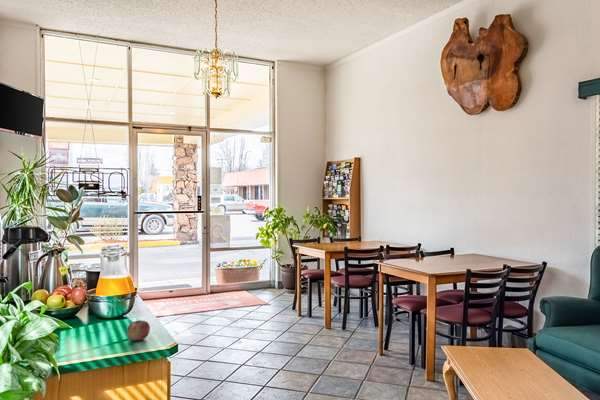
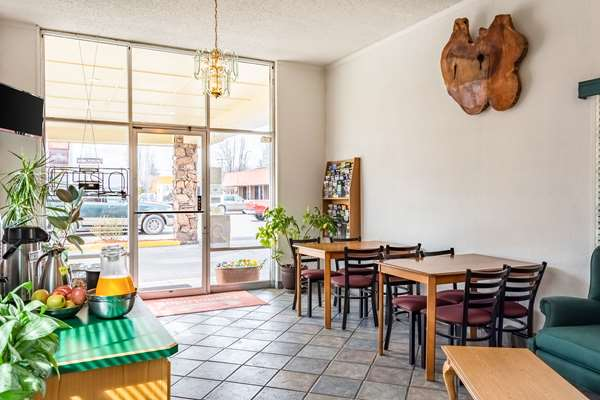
- apple (138, 329)
